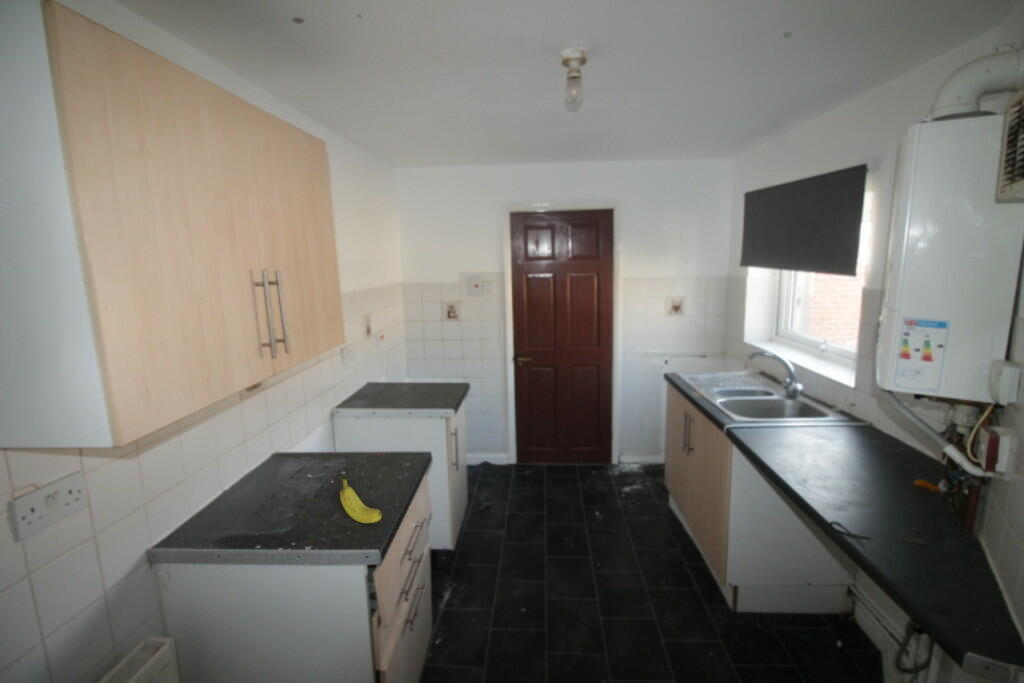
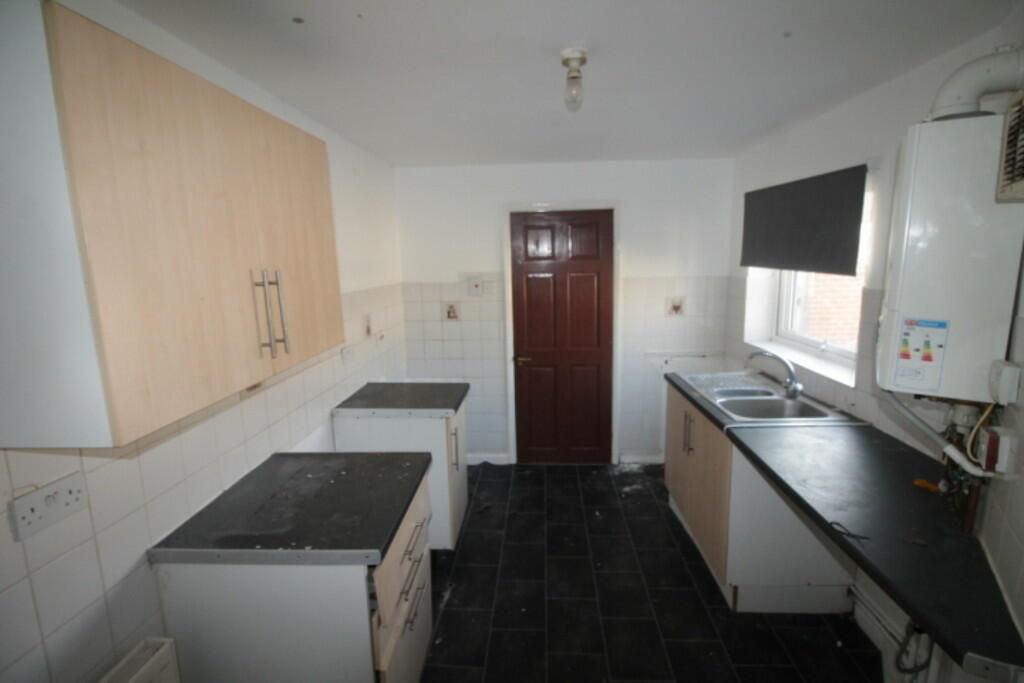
- fruit (361, 502)
